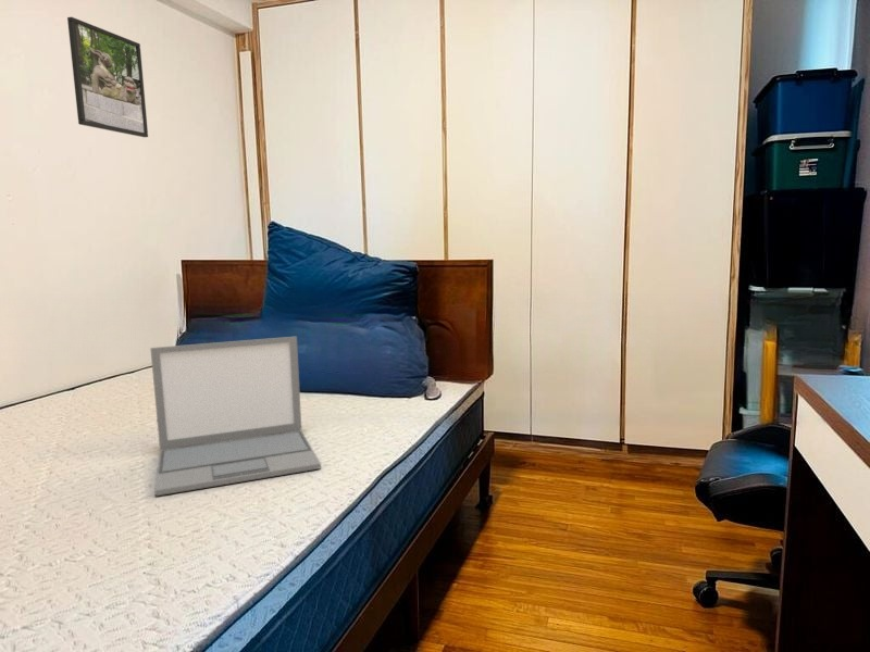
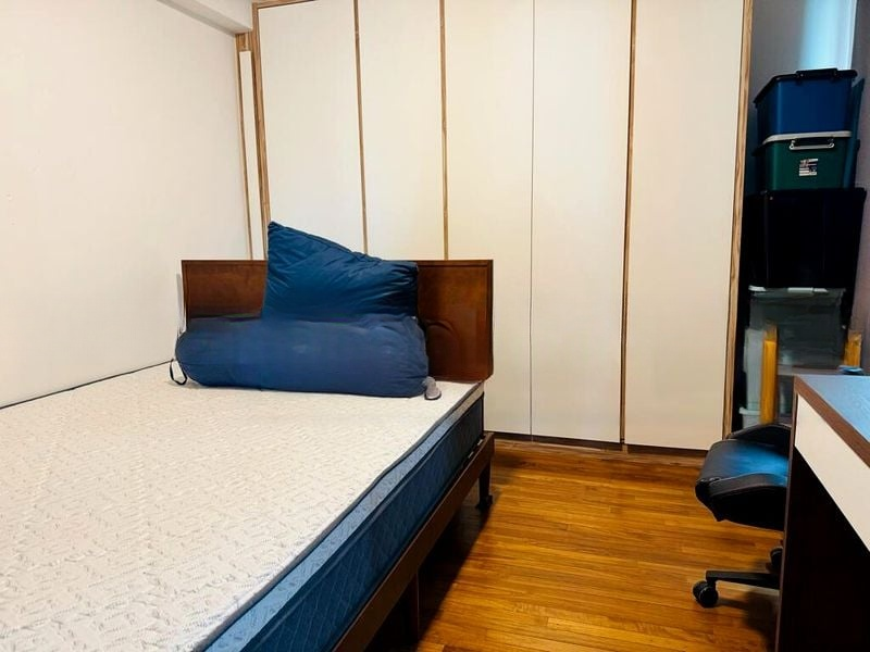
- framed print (110, 82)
- laptop (234, 406)
